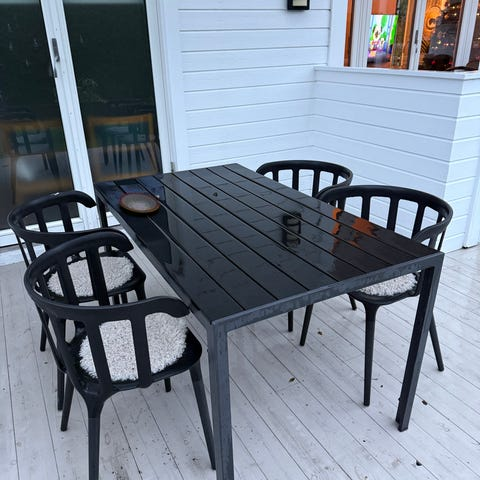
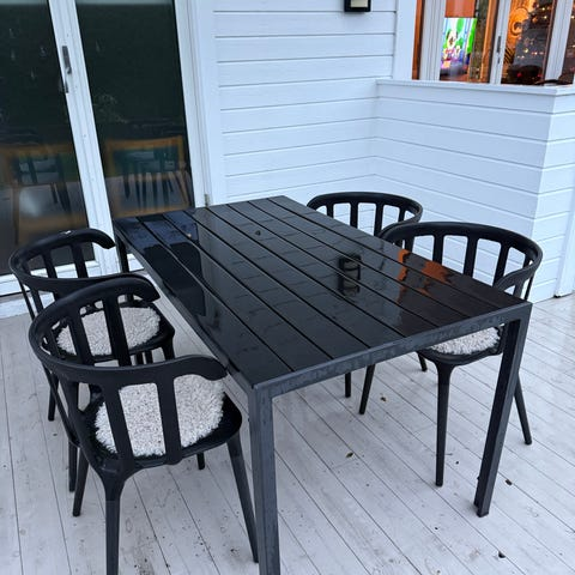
- plate (139, 204)
